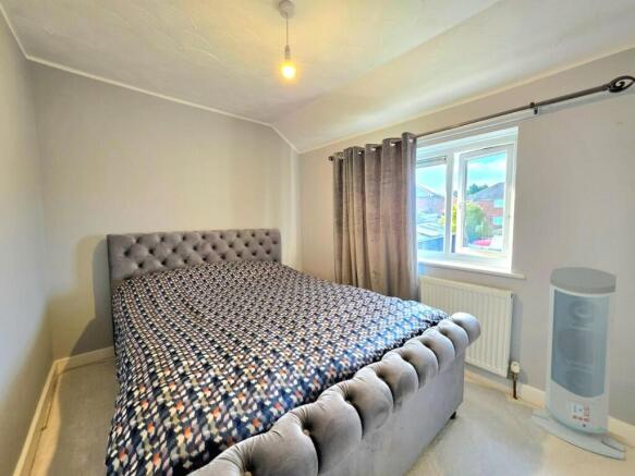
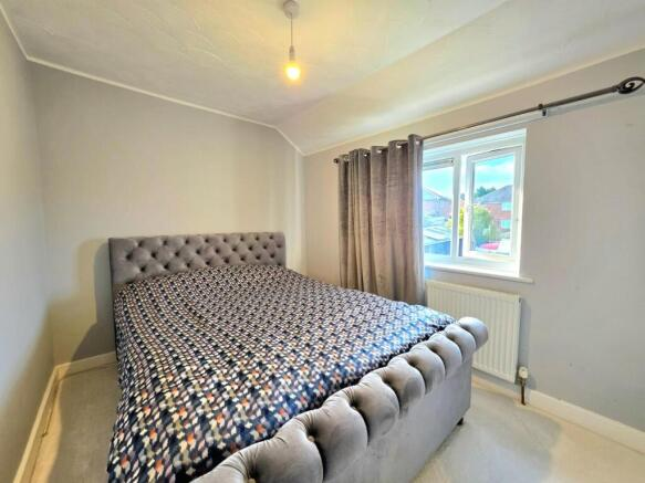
- air purifier (577, 352)
